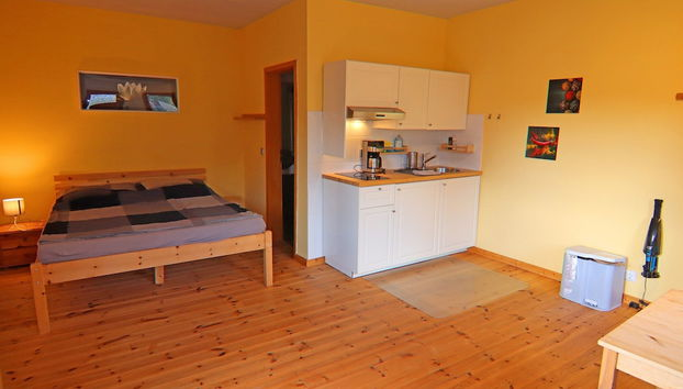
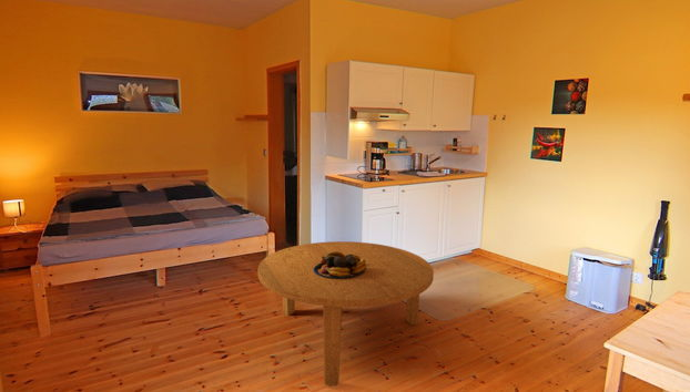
+ fruit bowl (338, 260)
+ dining table (345, 300)
